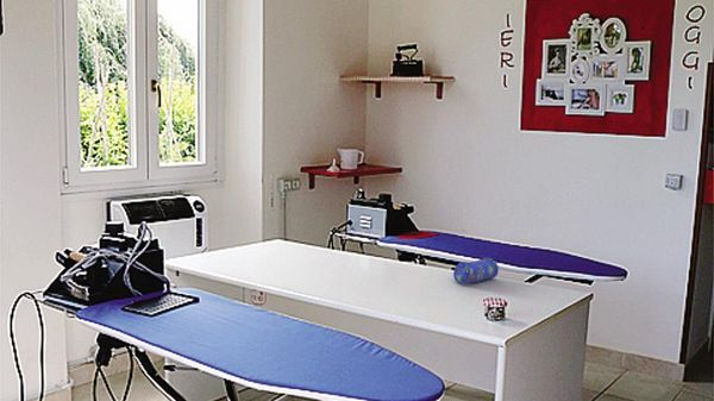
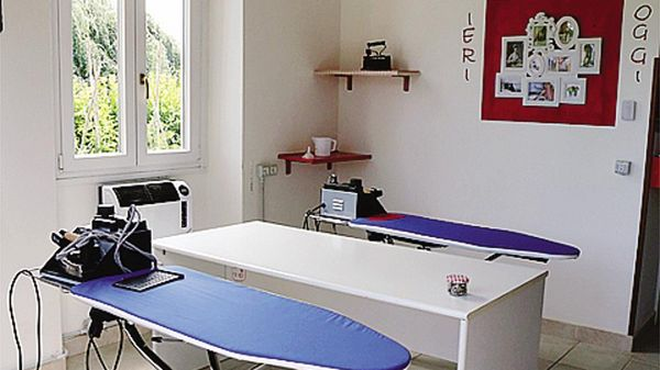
- pencil case (475, 270)
